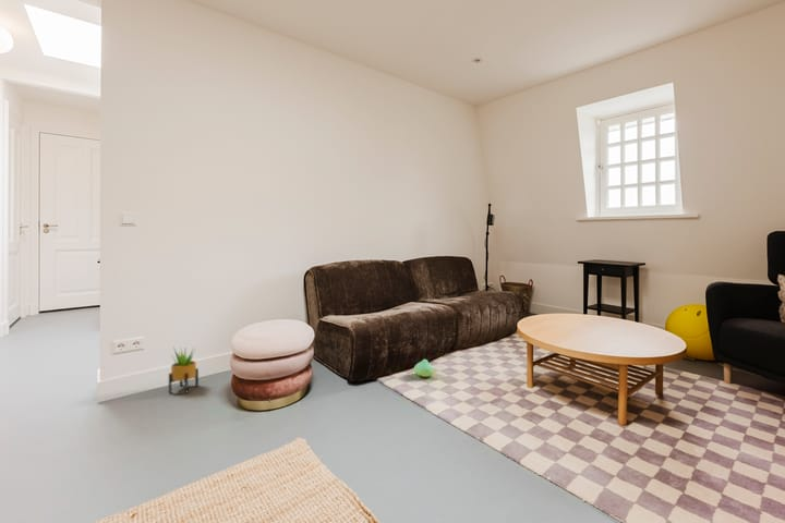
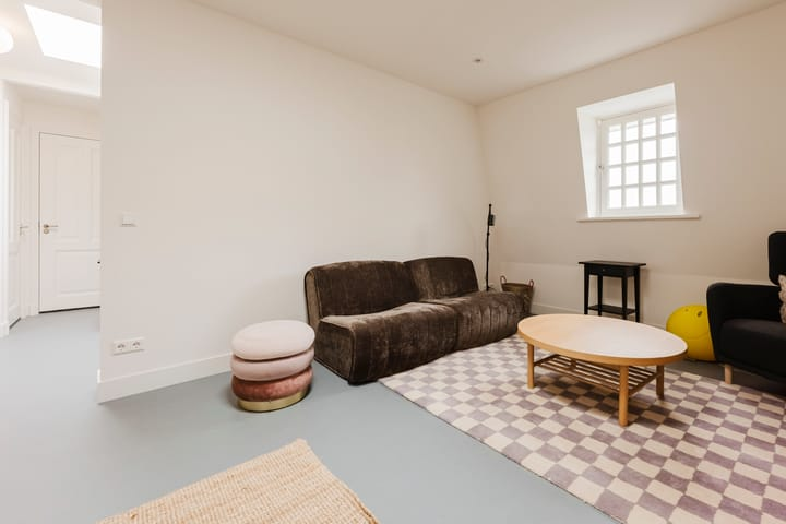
- plush toy (423, 367)
- potted plant (183, 367)
